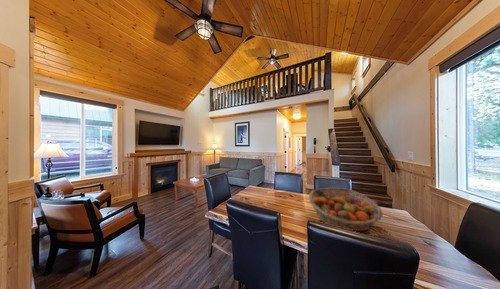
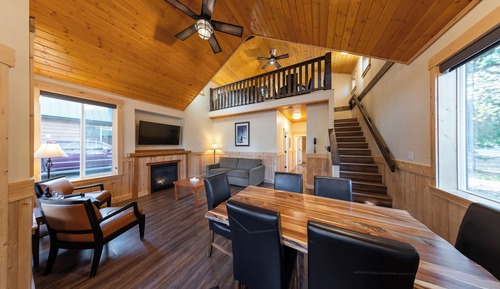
- fruit basket (342, 207)
